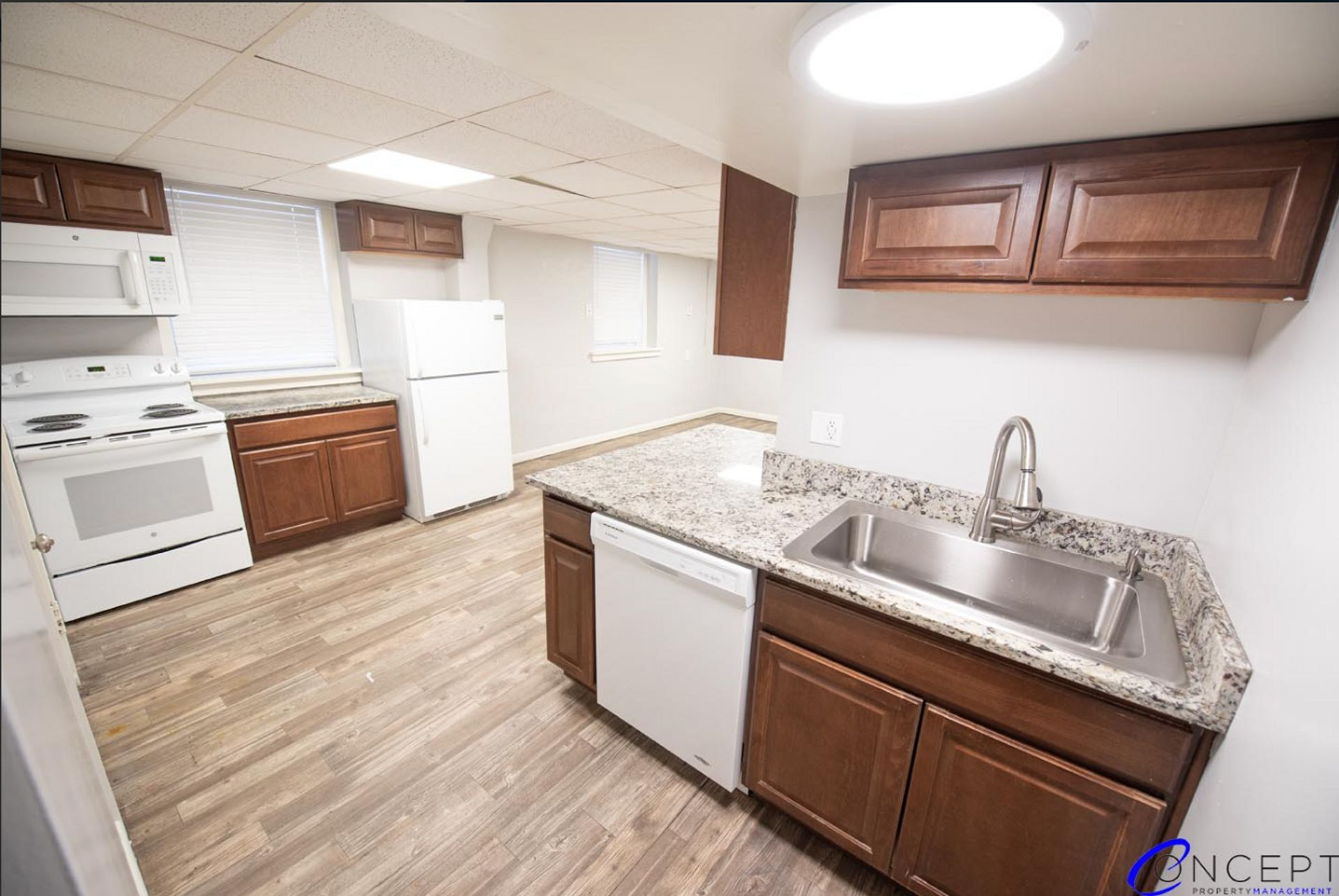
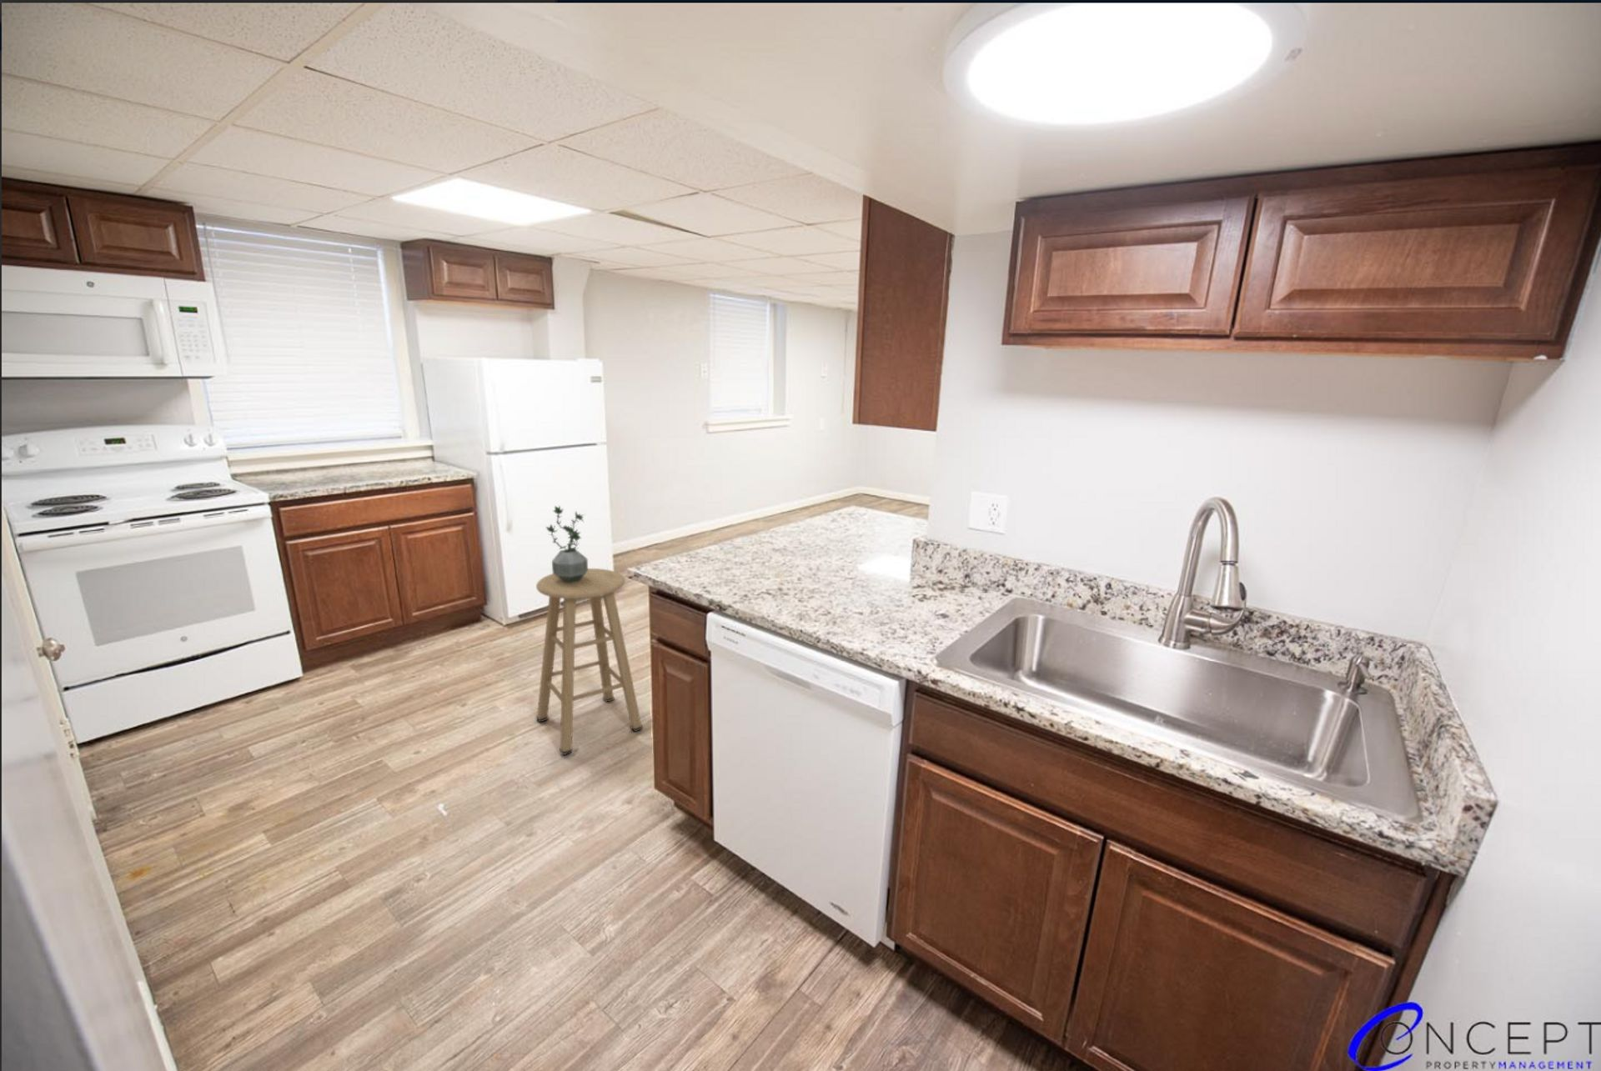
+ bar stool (585, 645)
+ potted plant (567, 544)
